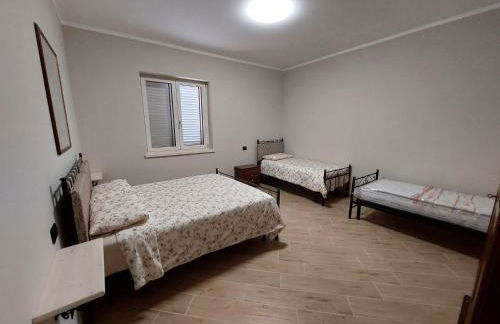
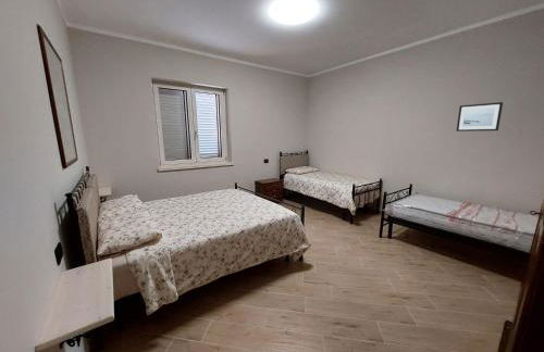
+ wall art (478, 117)
